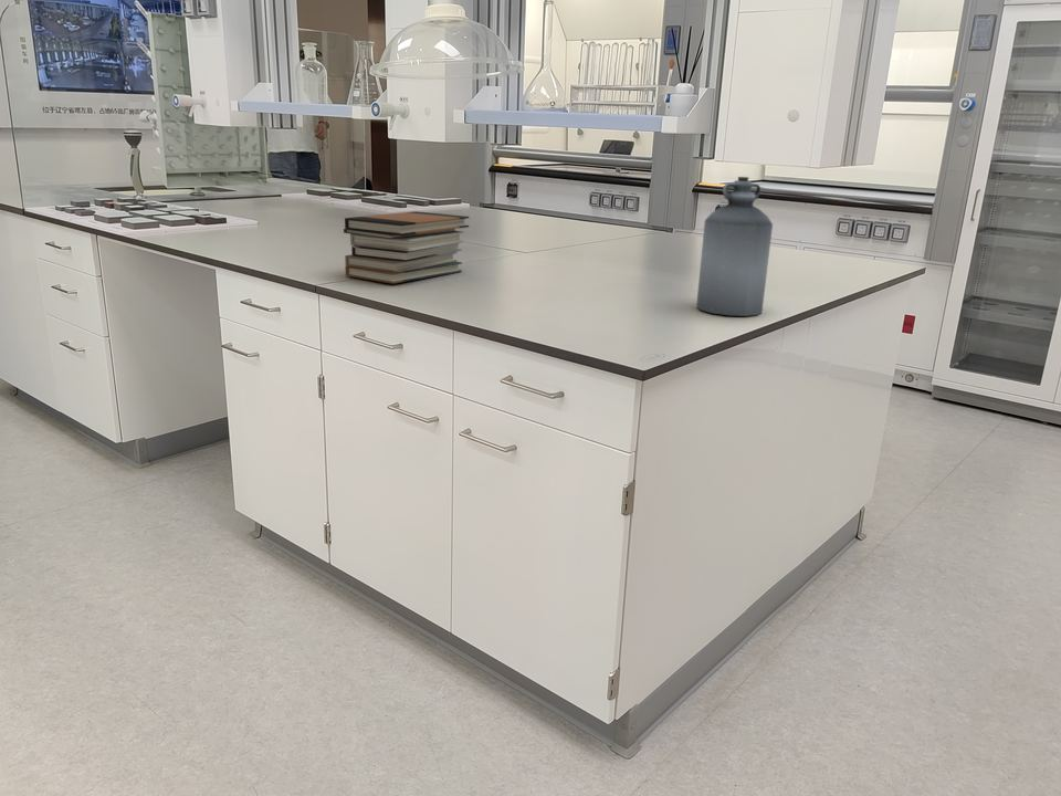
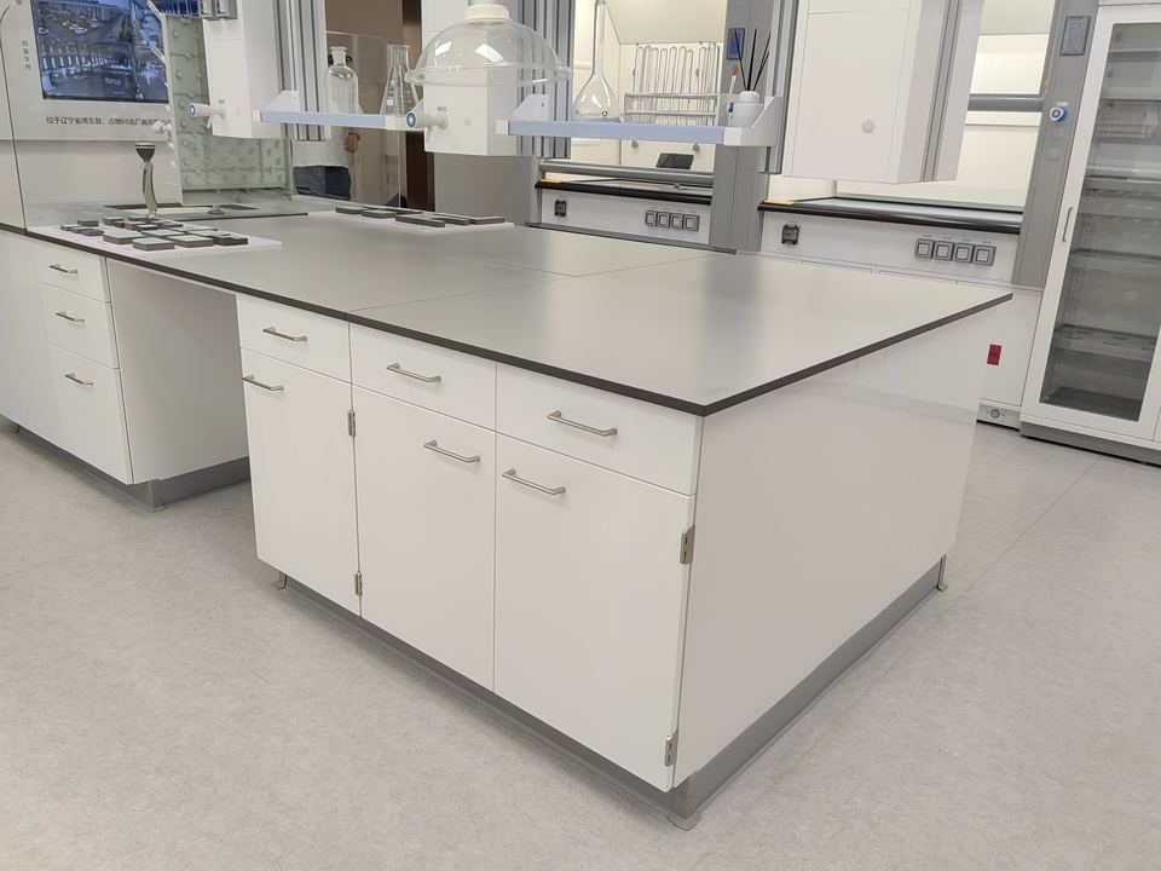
- book stack (408, 245)
- bottle (735, 244)
